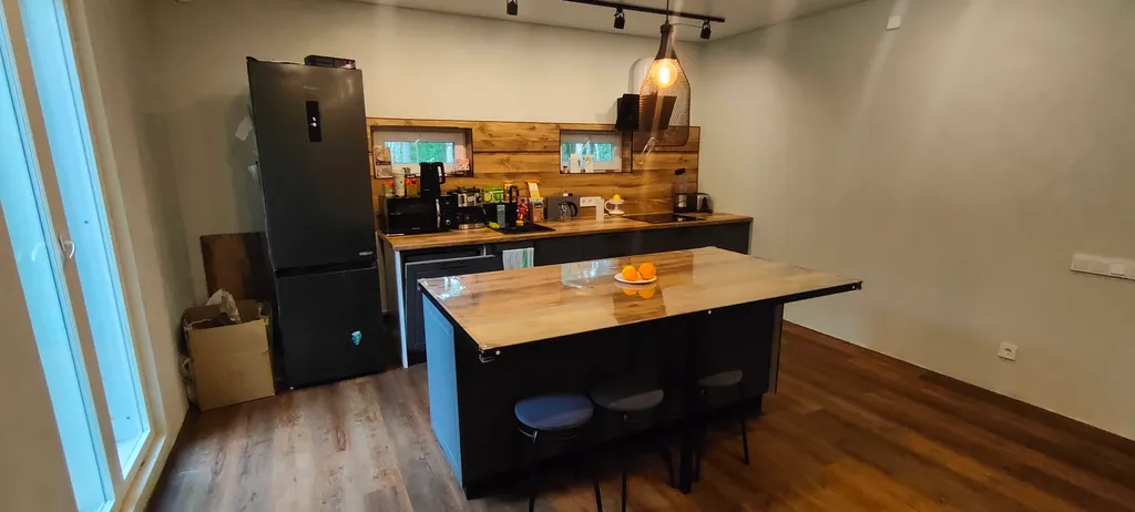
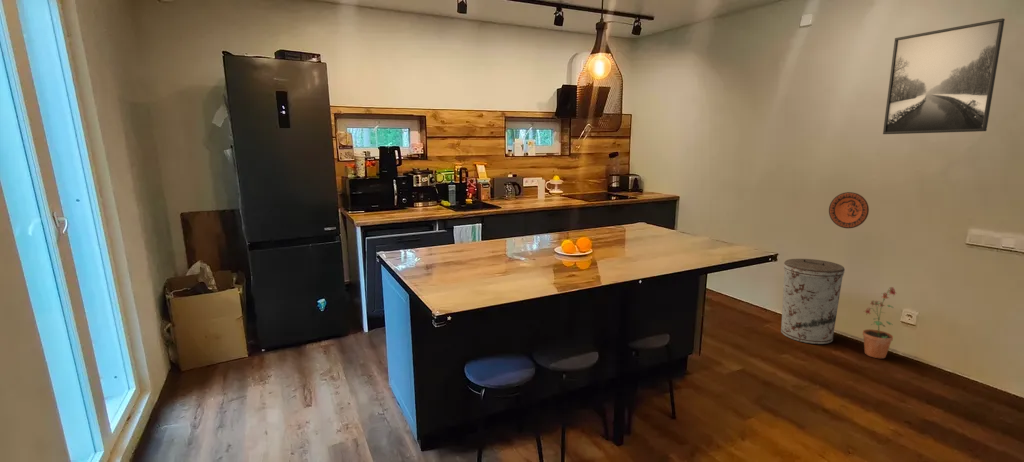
+ trash can (810, 298)
+ decorative plate (848, 210)
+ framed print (937, 82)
+ potted plant (877, 321)
